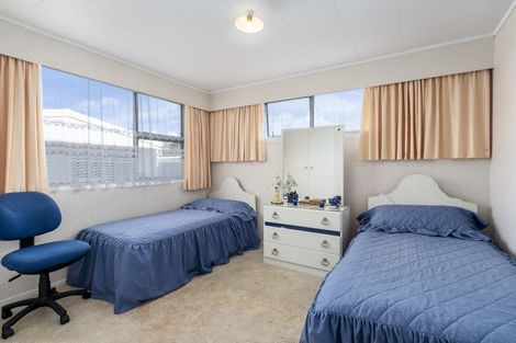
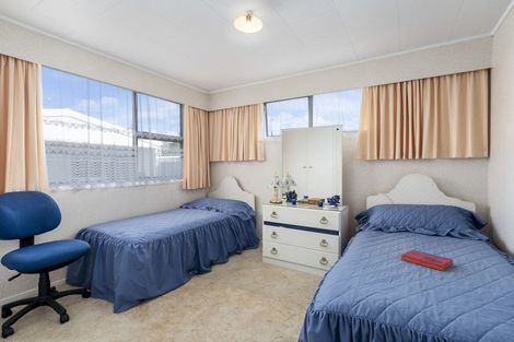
+ hardback book (425, 259)
